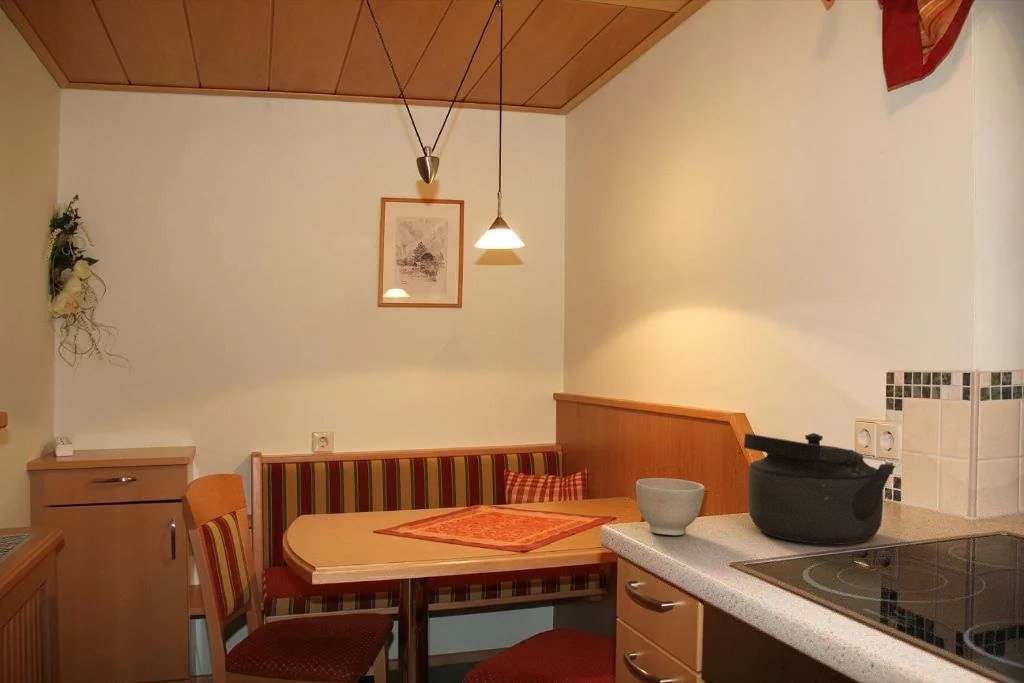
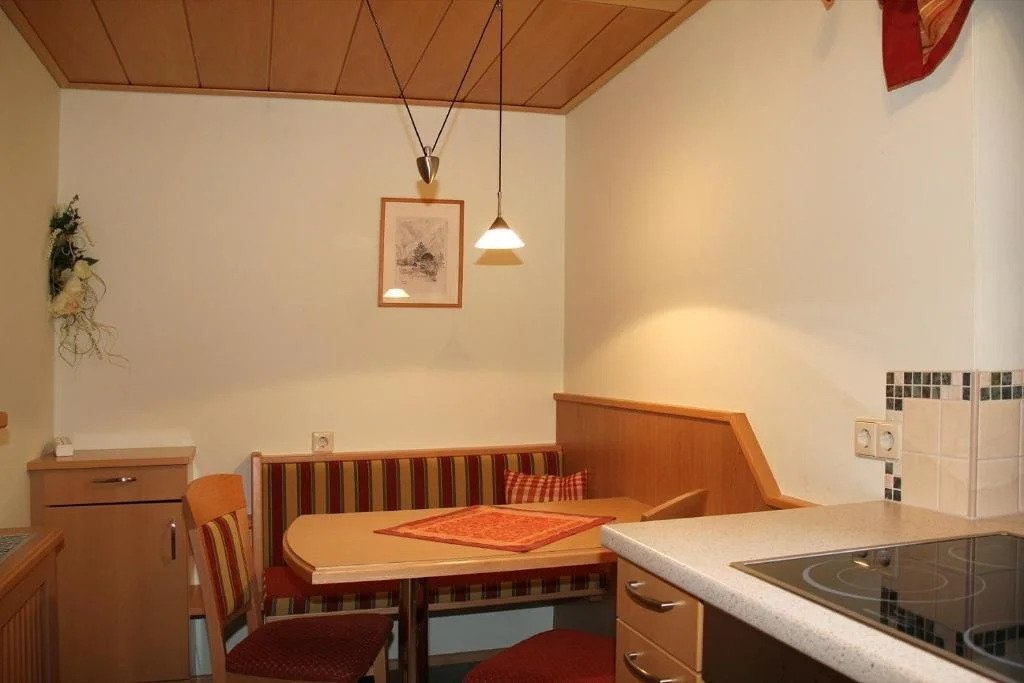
- kettle (815, 483)
- bowl (669, 507)
